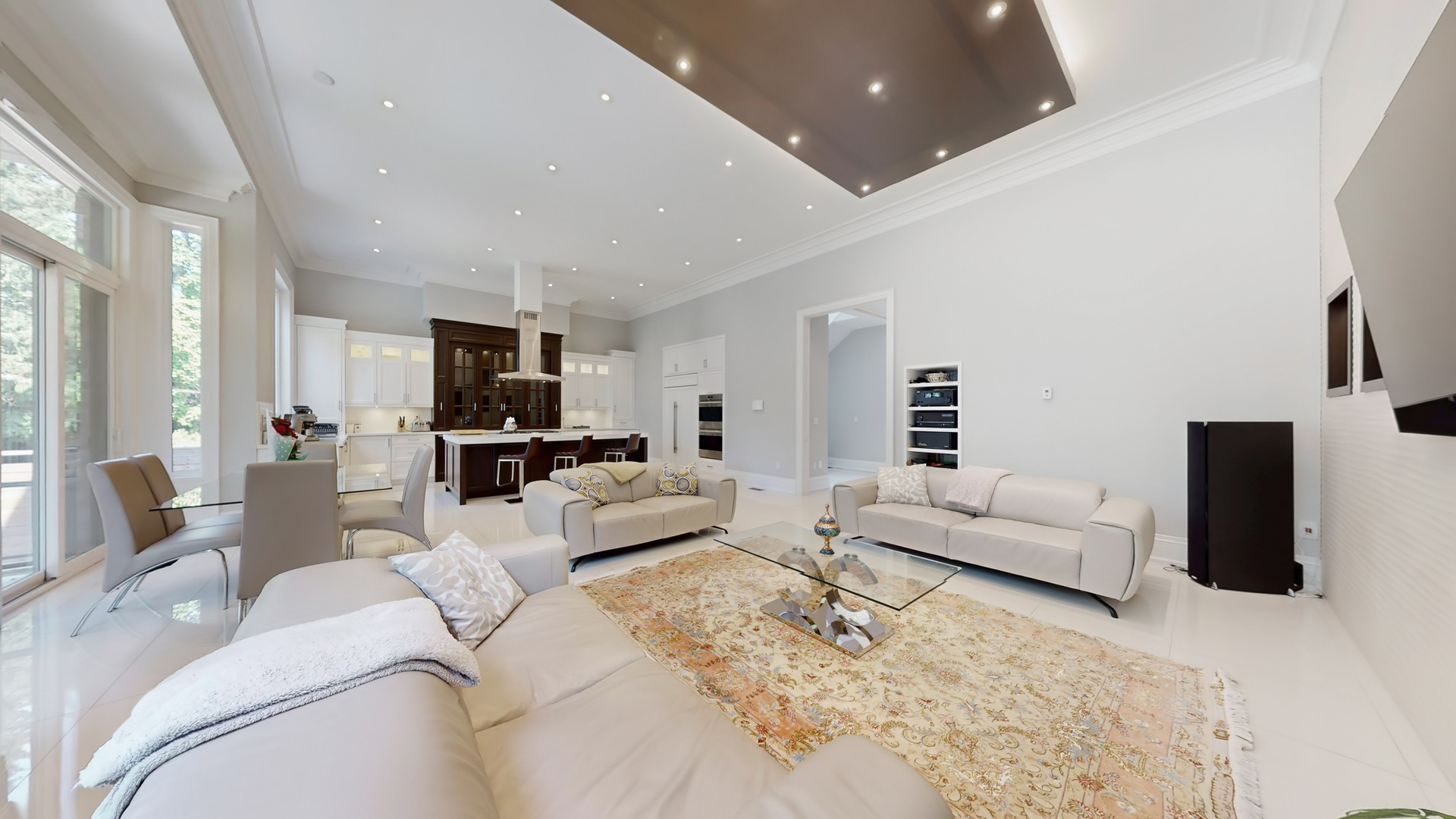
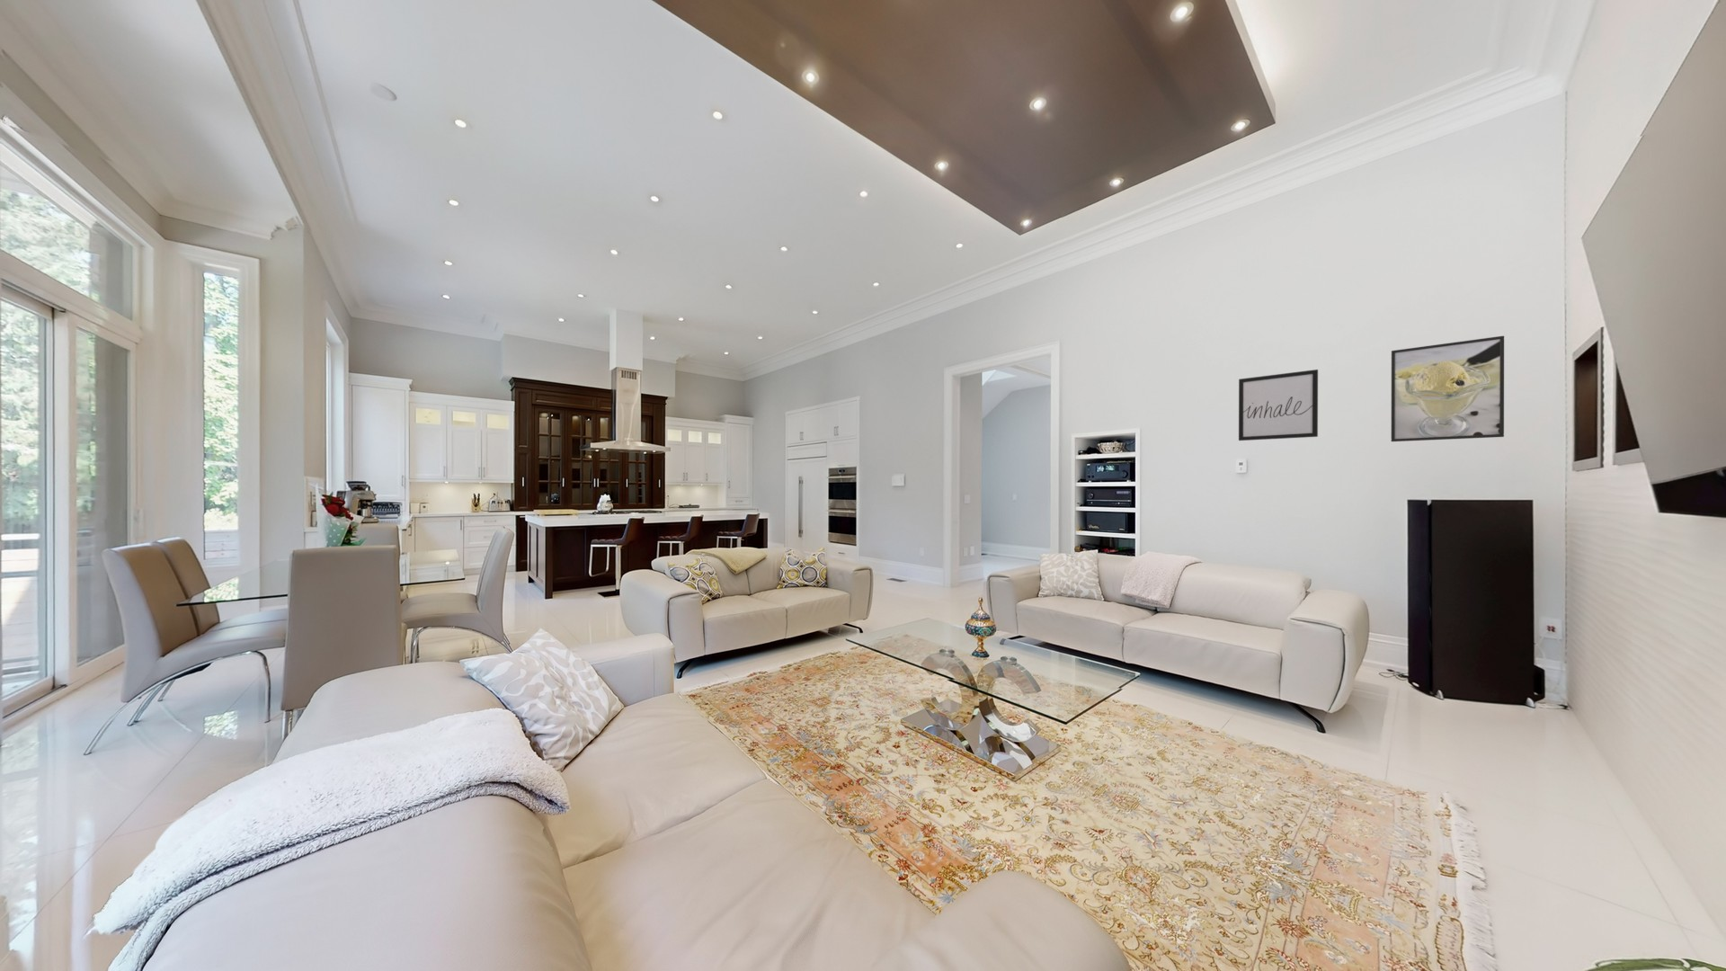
+ wall art (1277, 407)
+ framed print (1445, 391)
